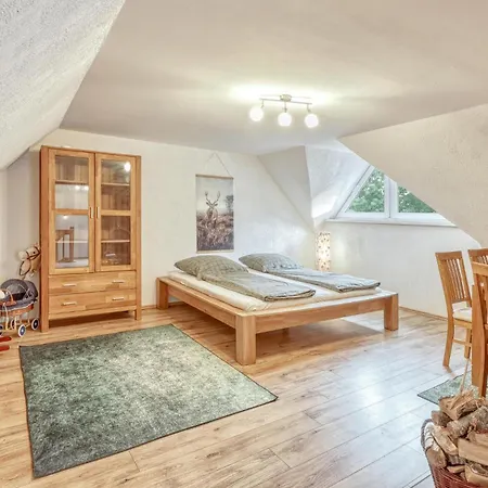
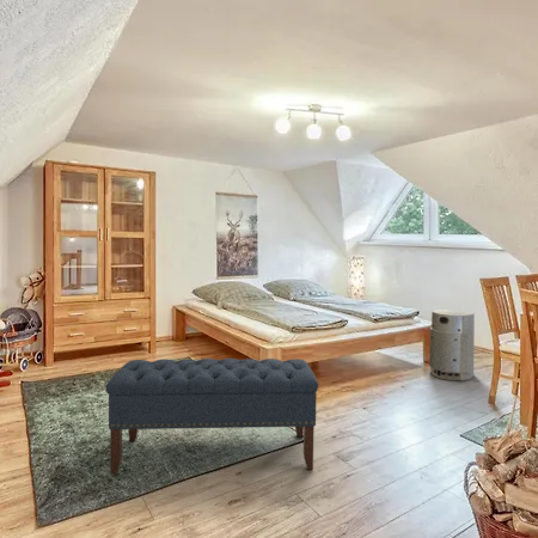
+ bench (215, 409)
+ air purifier (451, 343)
